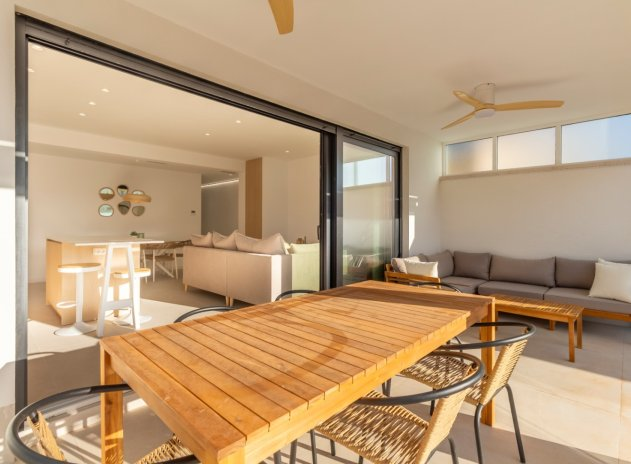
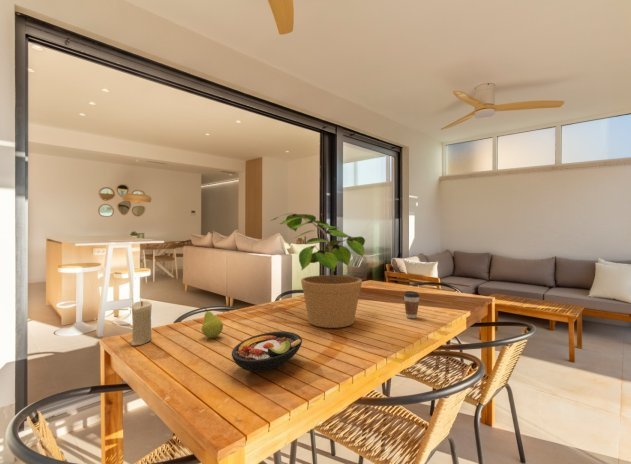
+ fruit (212, 323)
+ candle (141, 321)
+ coffee cup (411, 304)
+ potted plant (320, 262)
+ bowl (268, 353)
